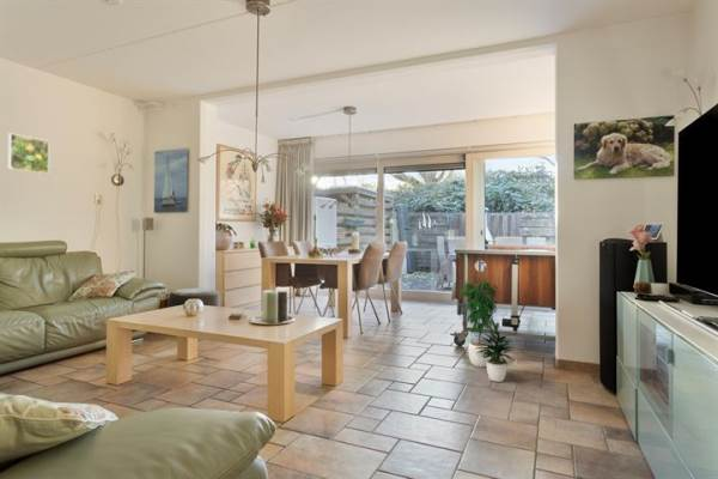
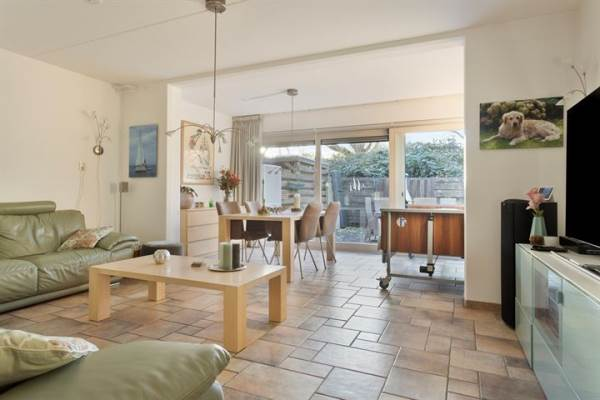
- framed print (29, 154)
- potted plant (485, 322)
